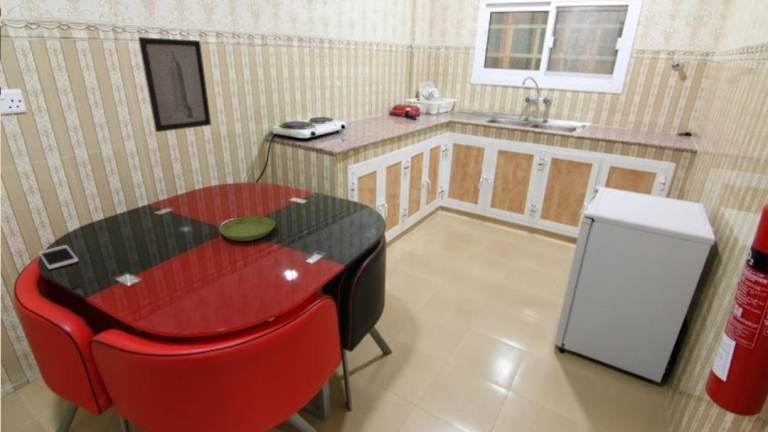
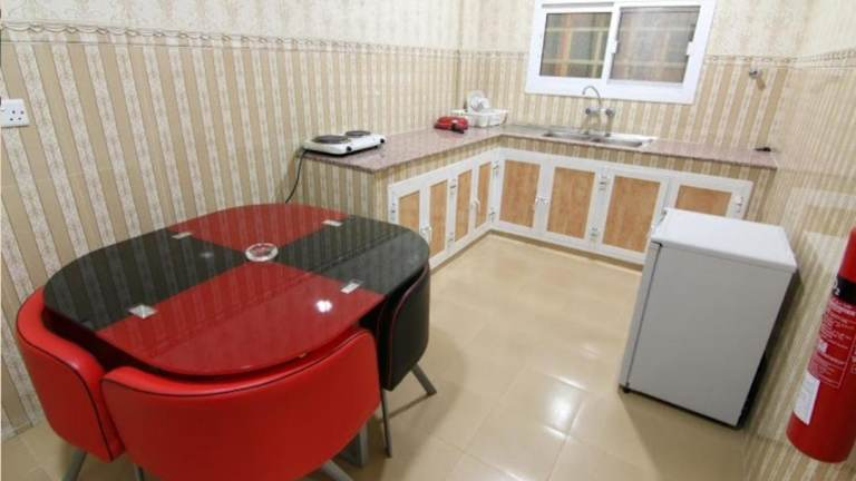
- wall art (178, 85)
- cell phone (58, 256)
- saucer (248, 229)
